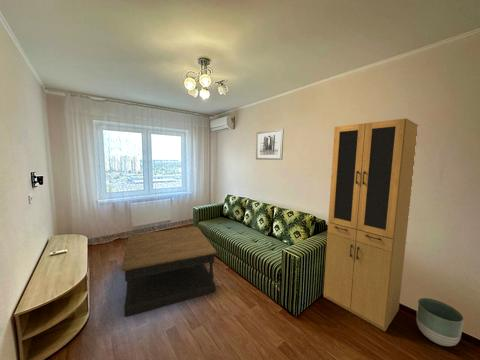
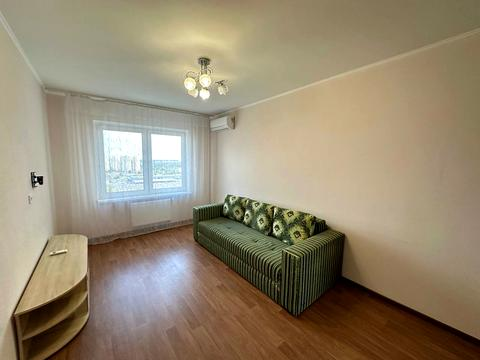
- coffee table (169, 261)
- cabinet (365, 218)
- wall art (268, 145)
- planter (437, 324)
